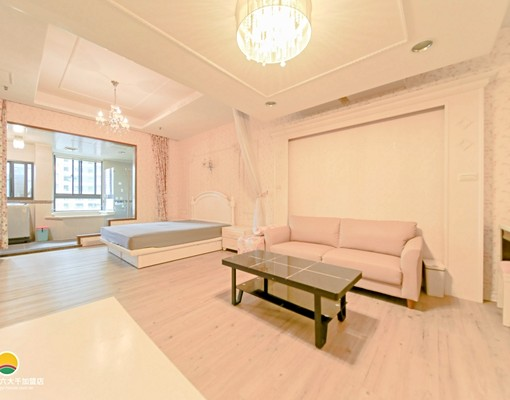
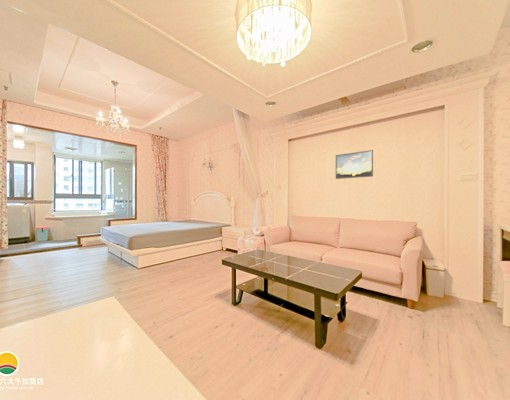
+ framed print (353, 165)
